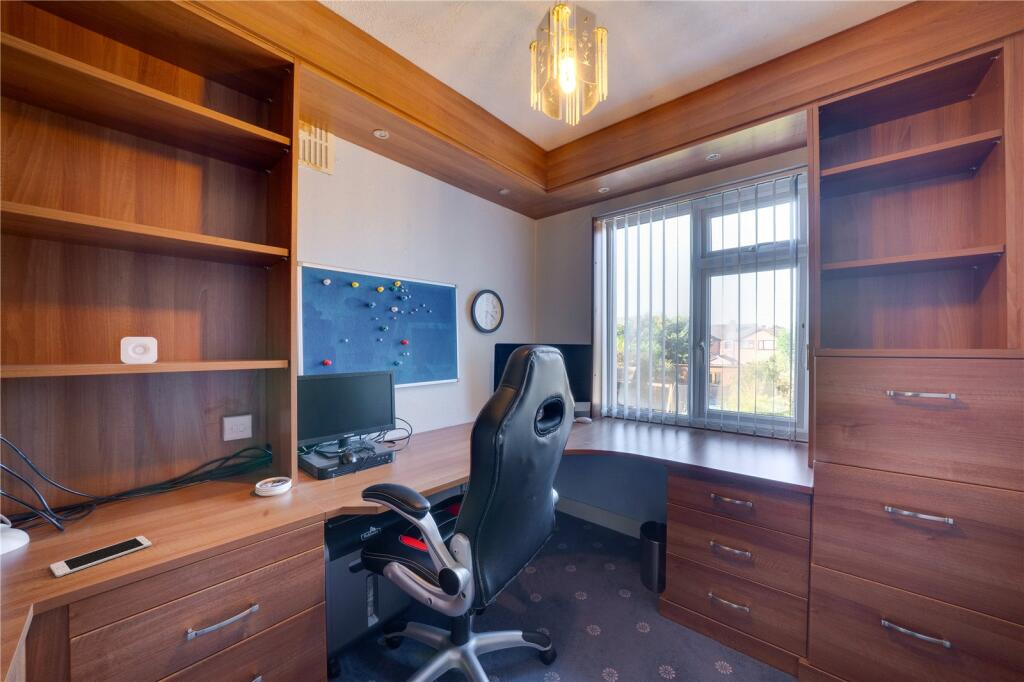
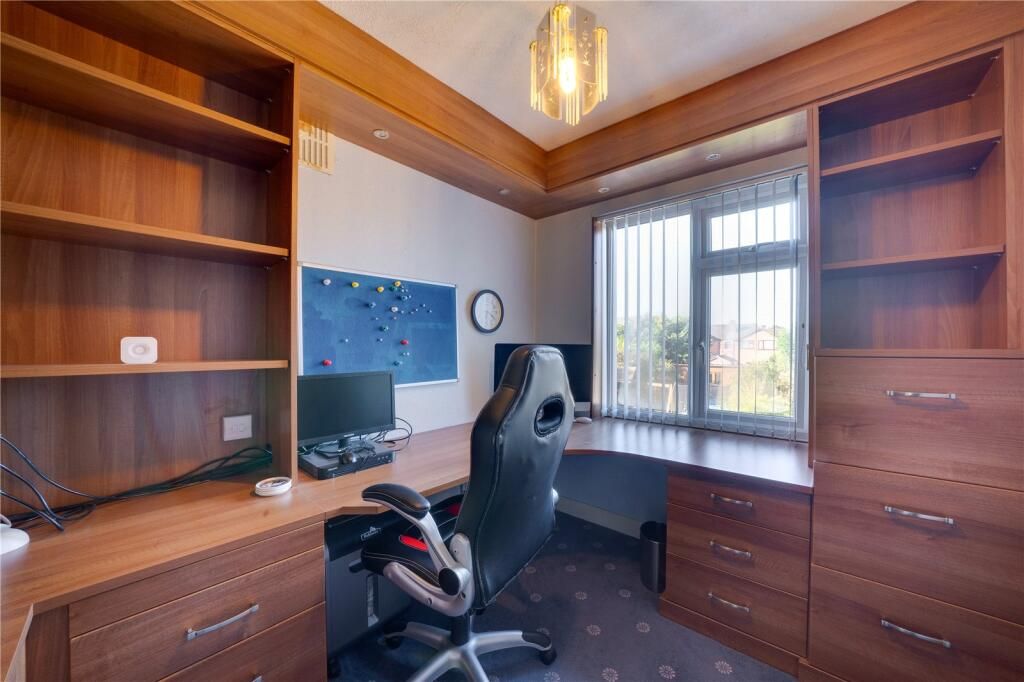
- cell phone (103, 554)
